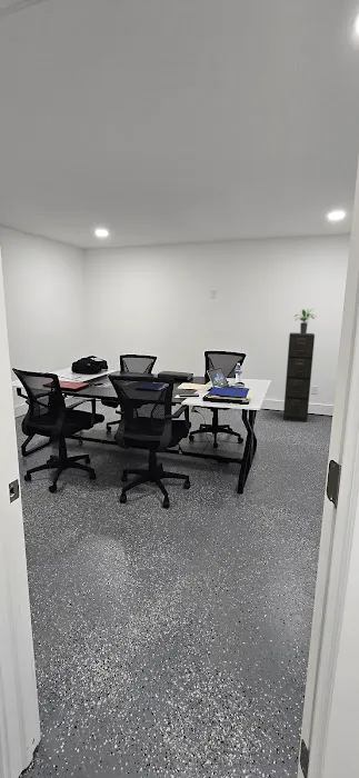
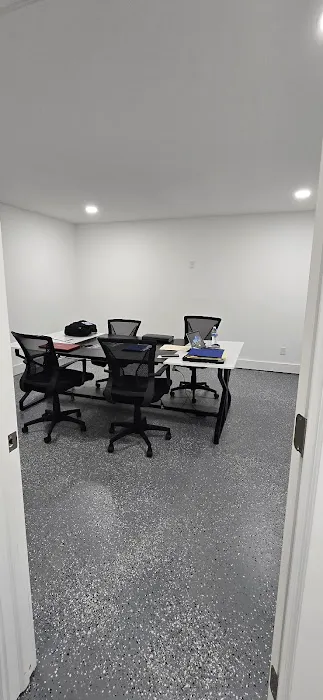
- filing cabinet (298, 376)
- potted plant (303, 320)
